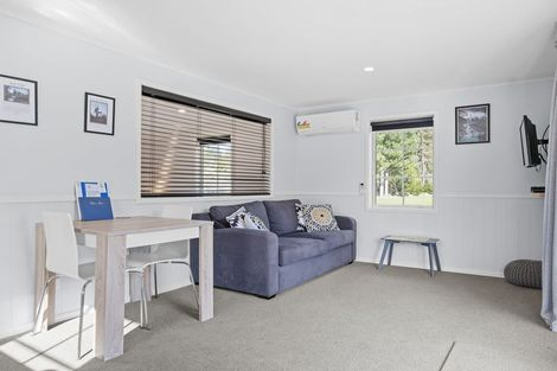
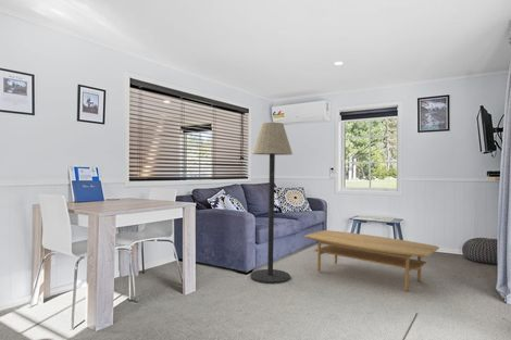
+ floor lamp (271, 200)
+ coffee table (366, 257)
